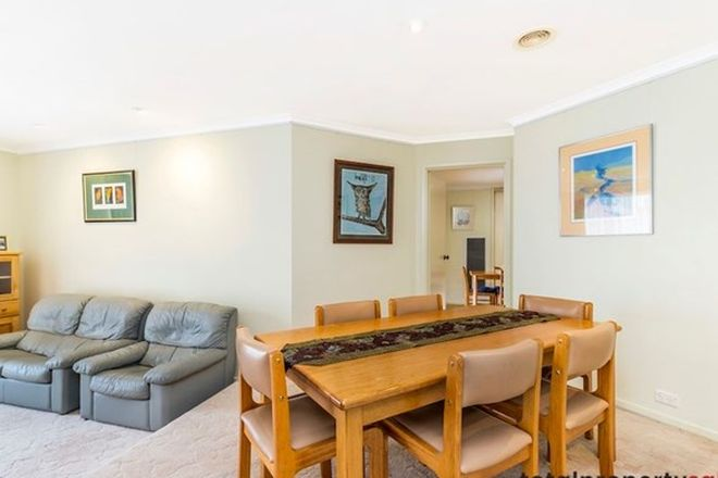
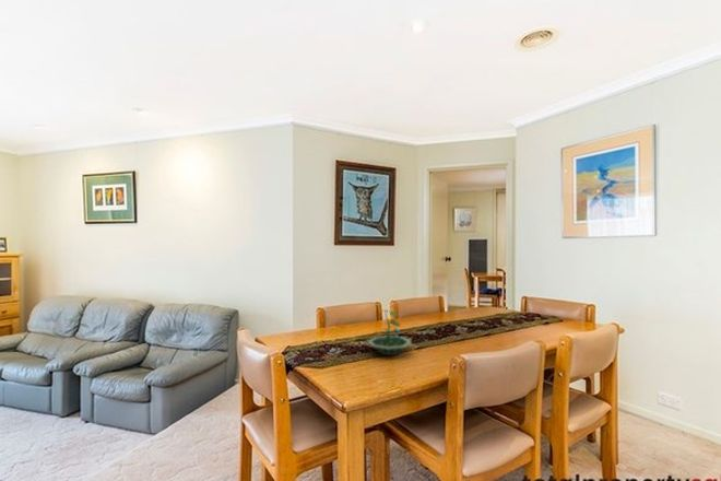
+ terrarium (388, 319)
